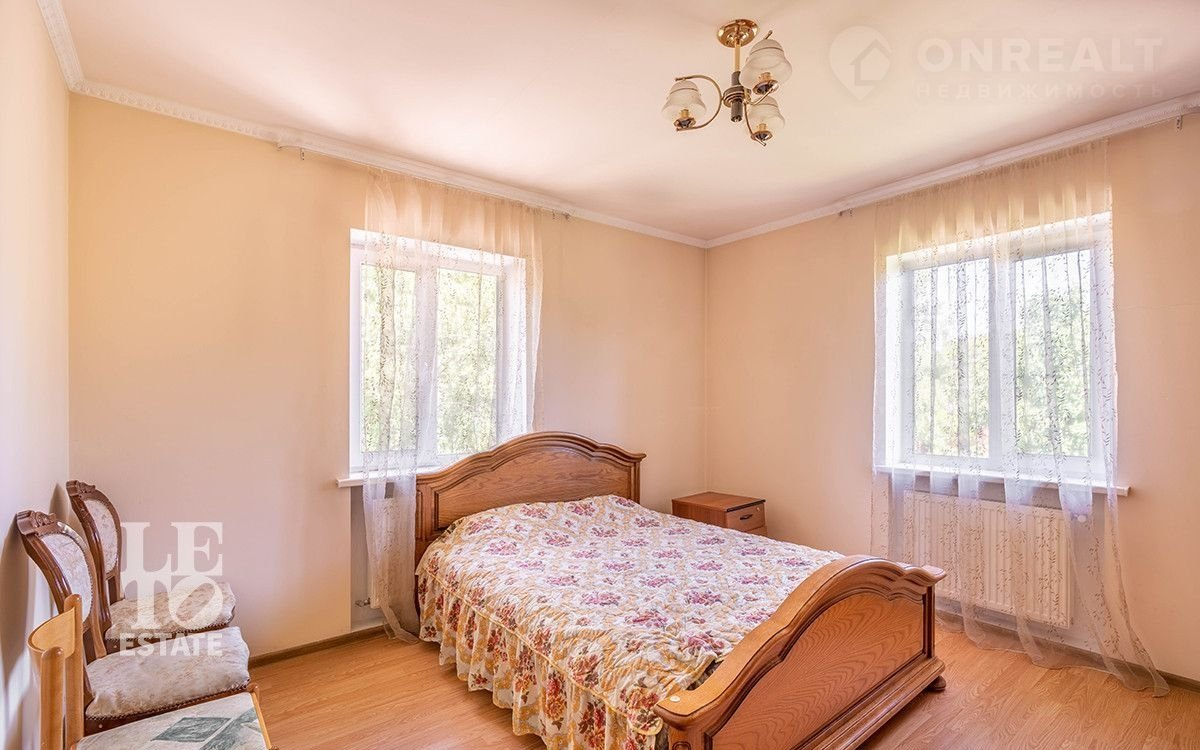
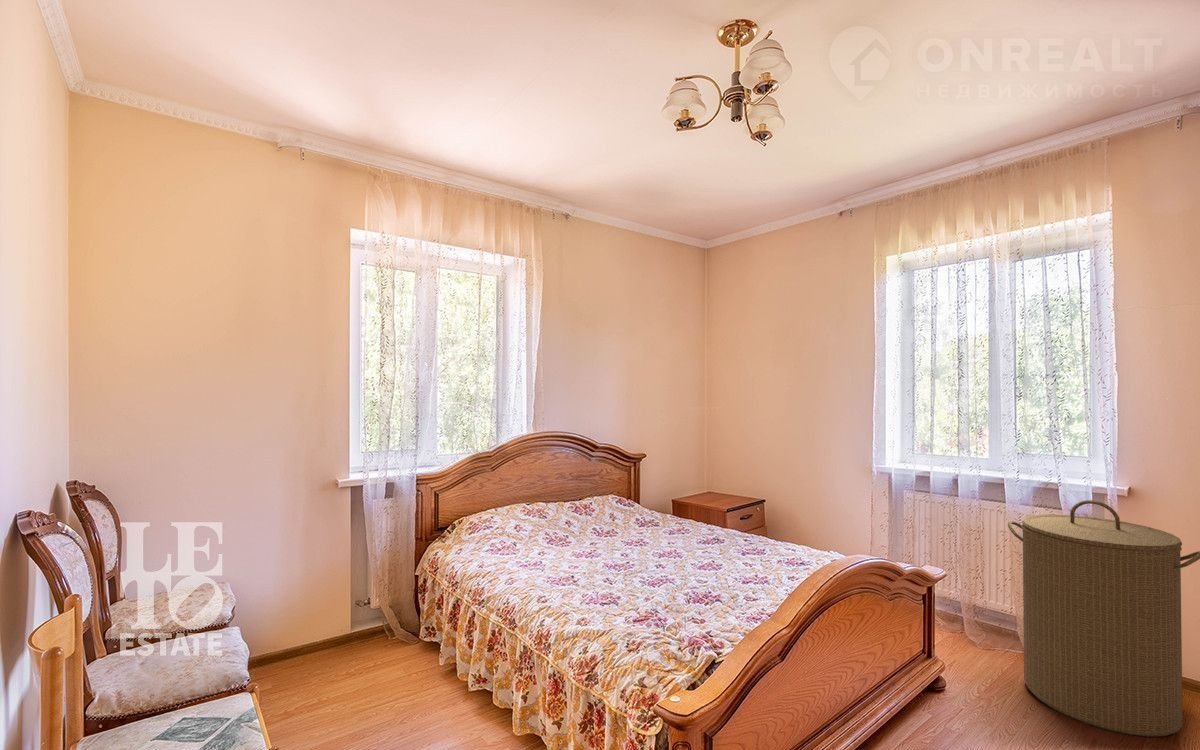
+ laundry hamper (1097, 600)
